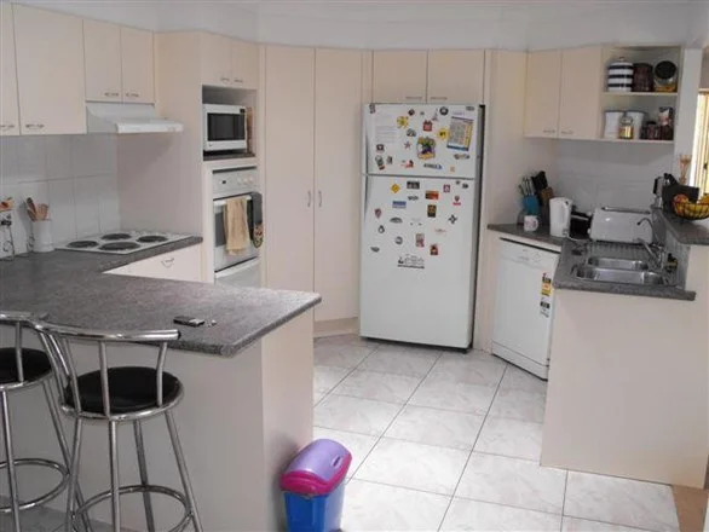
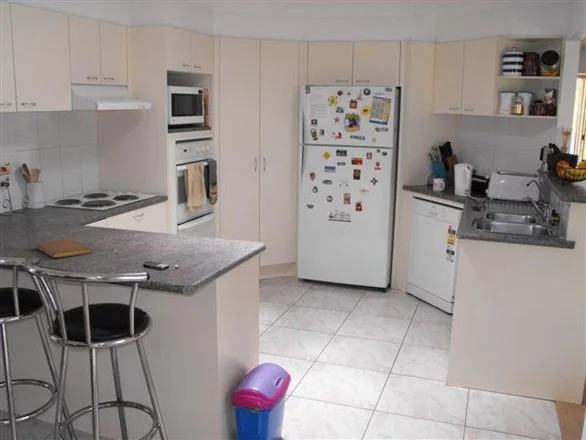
+ notebook (62, 247)
